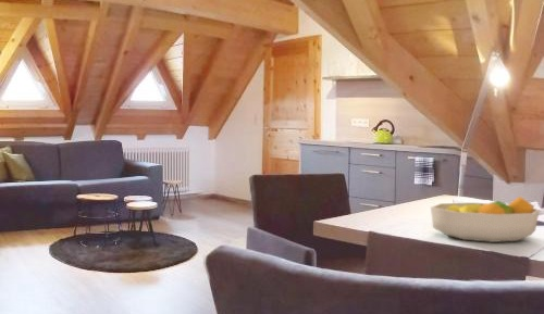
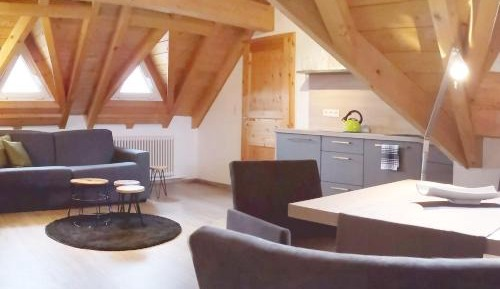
- fruit bowl (484, 215)
